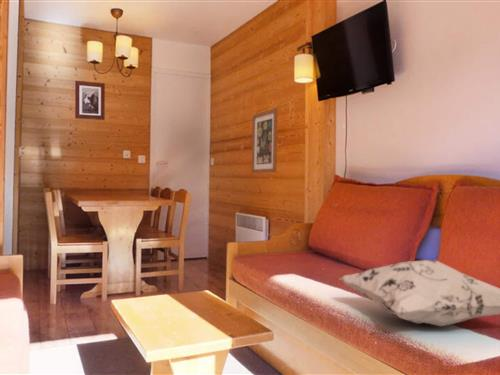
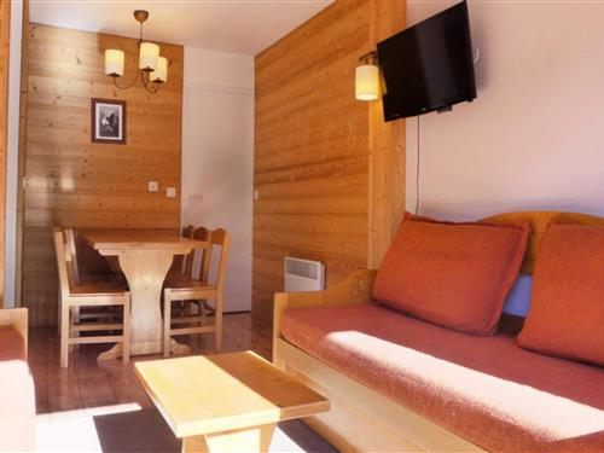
- decorative pillow (425, 291)
- wall art (263, 142)
